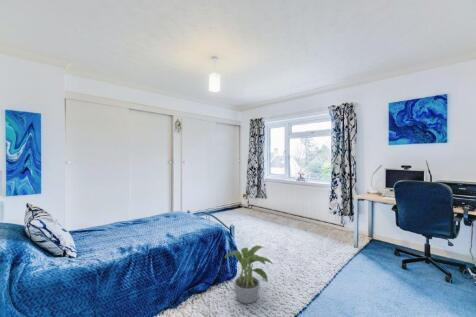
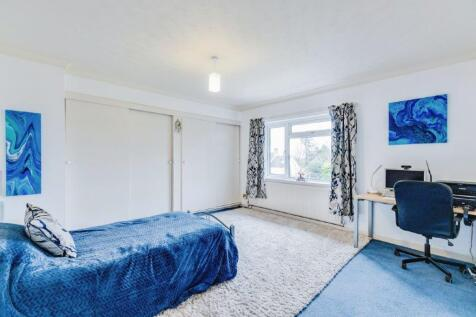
- potted plant (246, 273)
